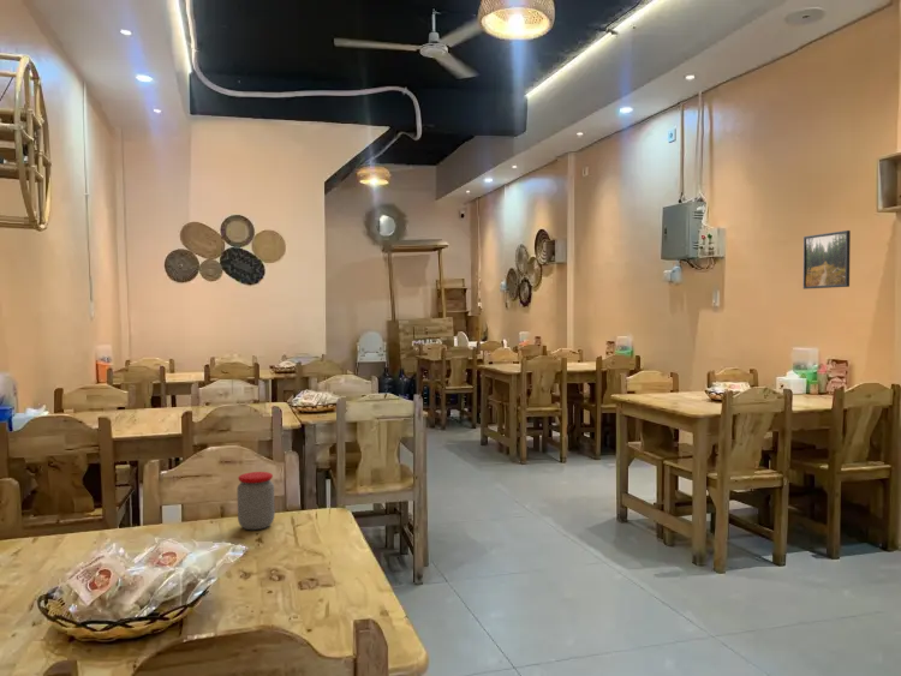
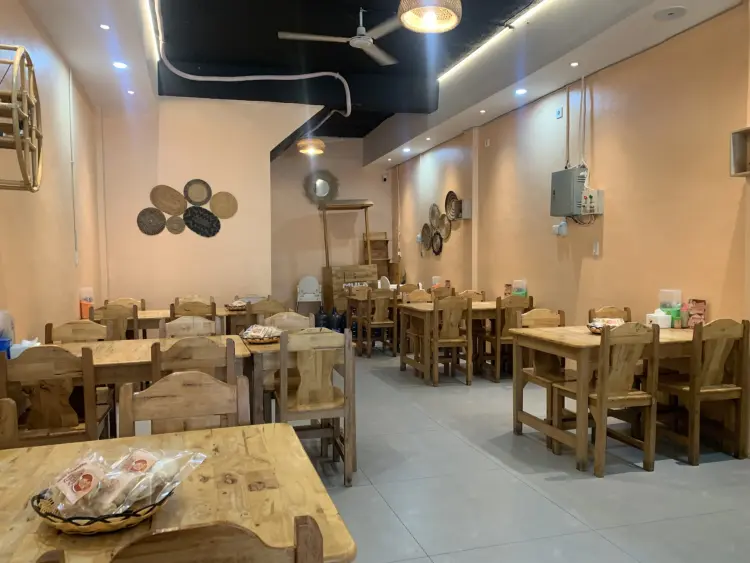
- jar (256, 499)
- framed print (825, 261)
